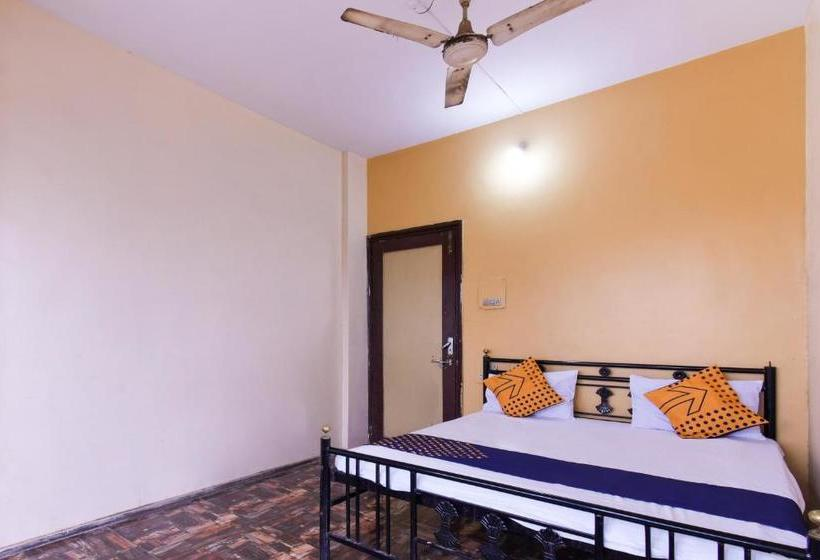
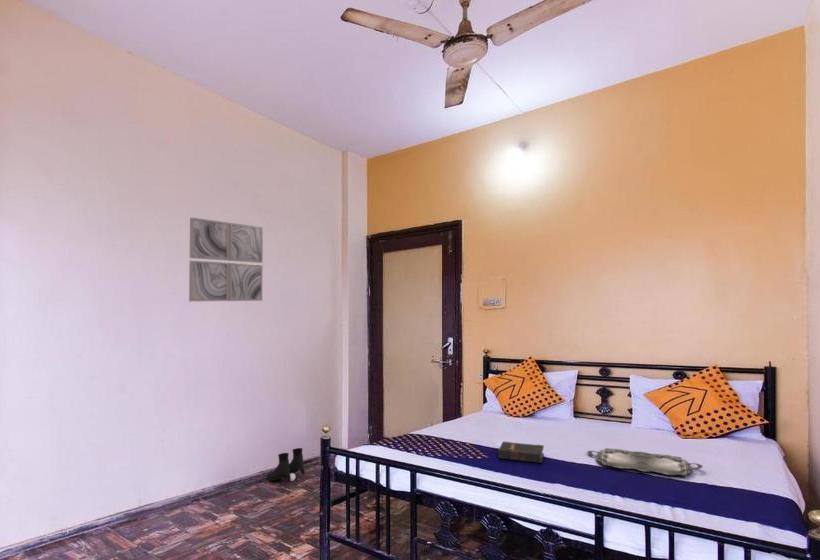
+ boots (285, 463)
+ hardback book (521, 452)
+ wall art (228, 260)
+ serving tray (642, 461)
